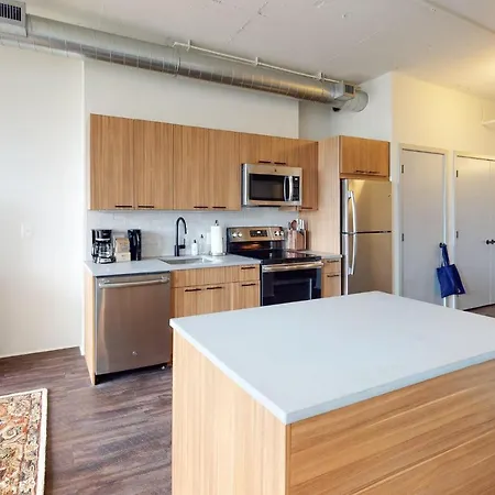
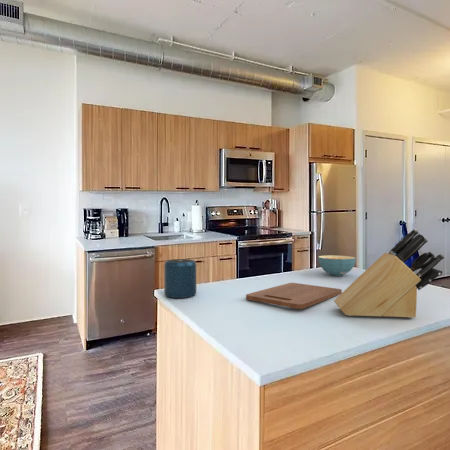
+ cutting board (295, 293)
+ knife block (386, 271)
+ speaker (180, 277)
+ cereal bowl (336, 266)
